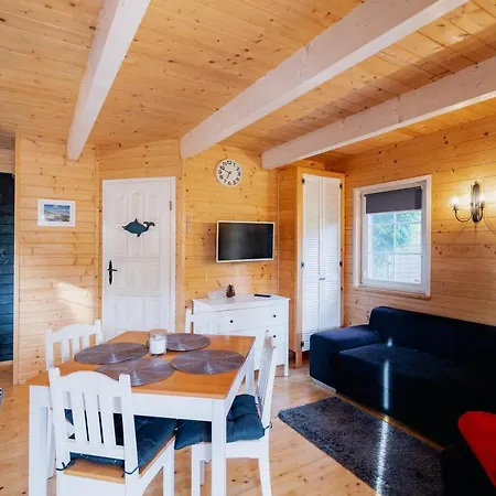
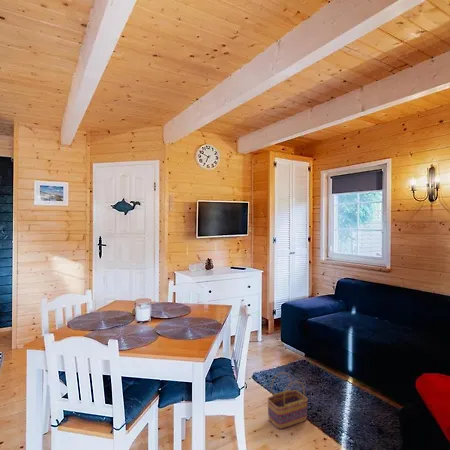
+ basket (287, 398)
